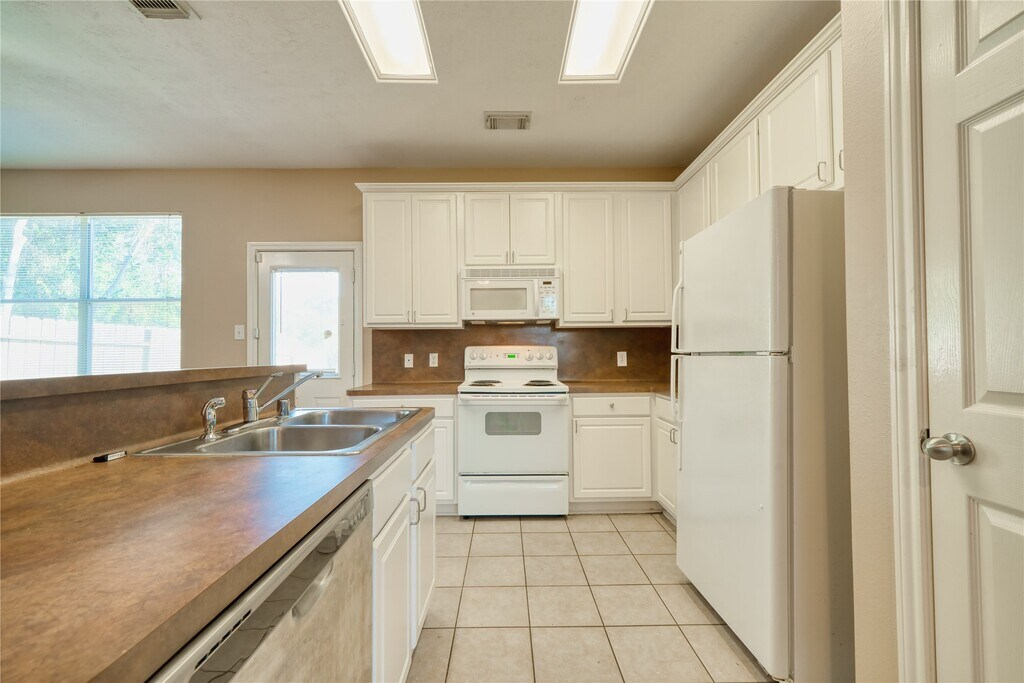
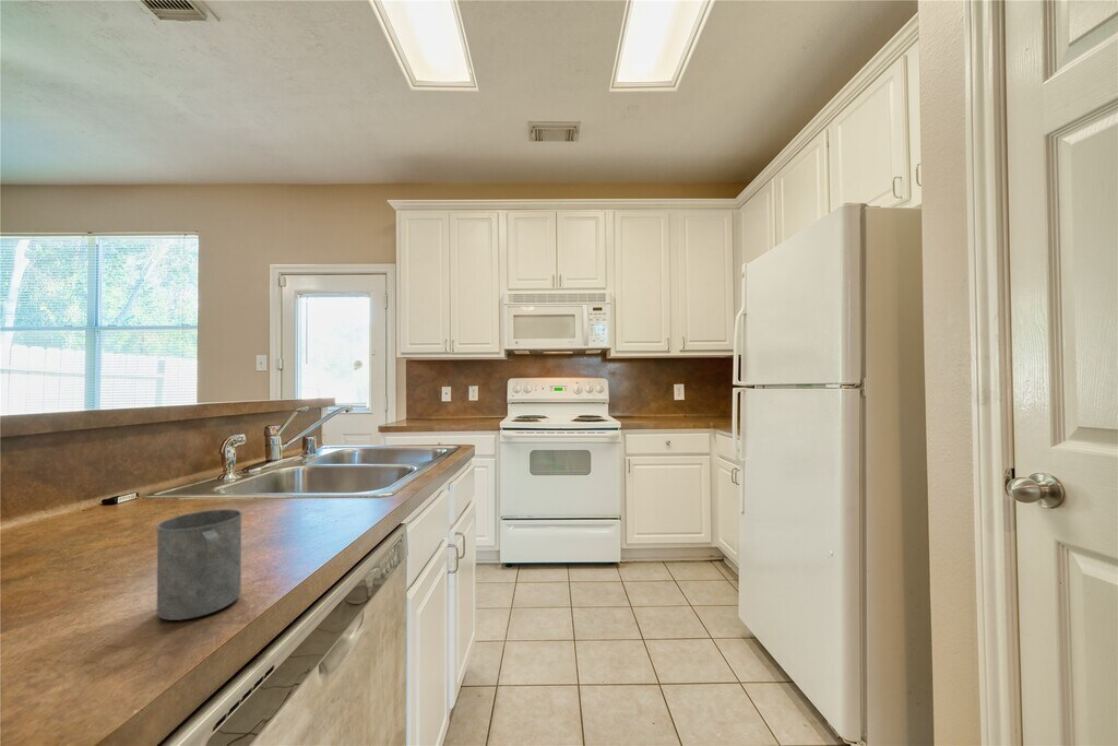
+ mug (203, 566)
